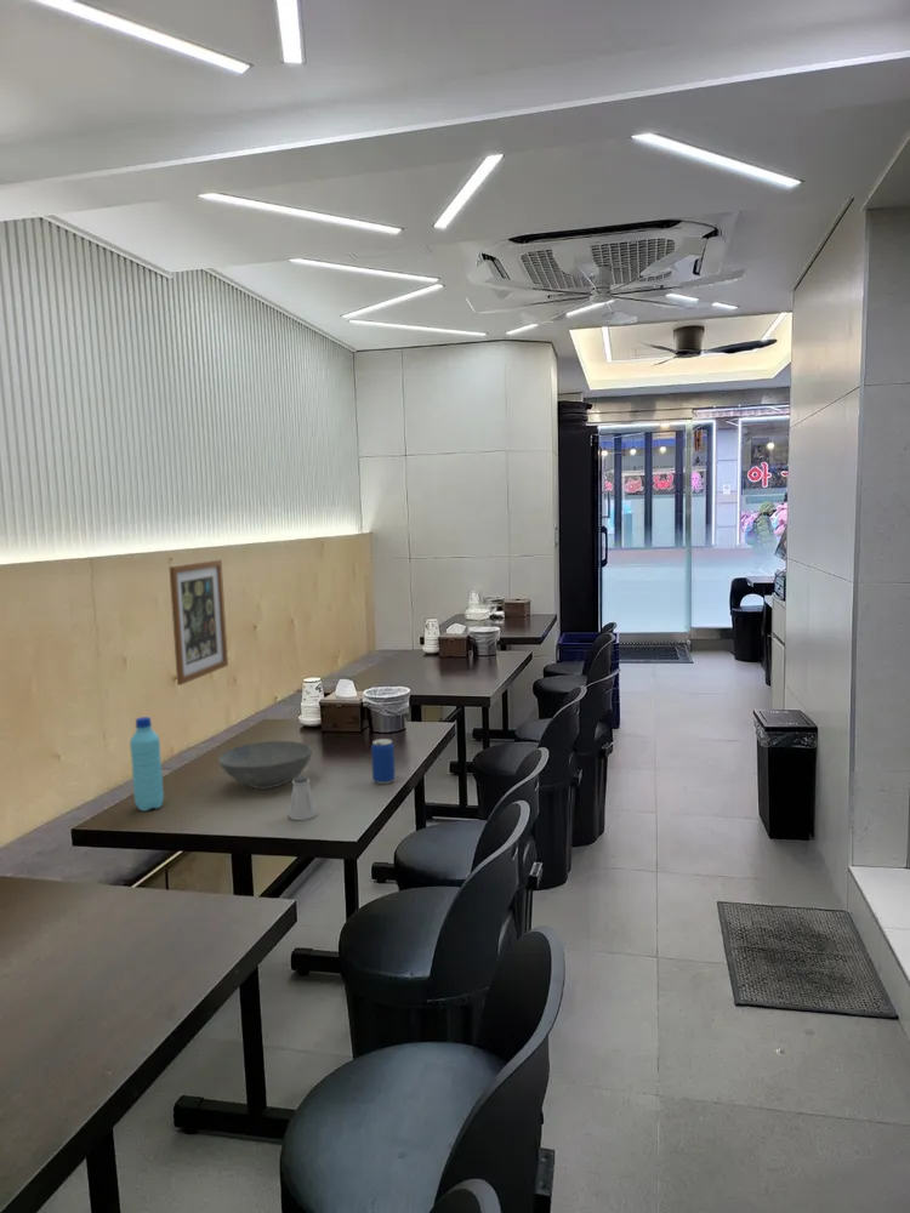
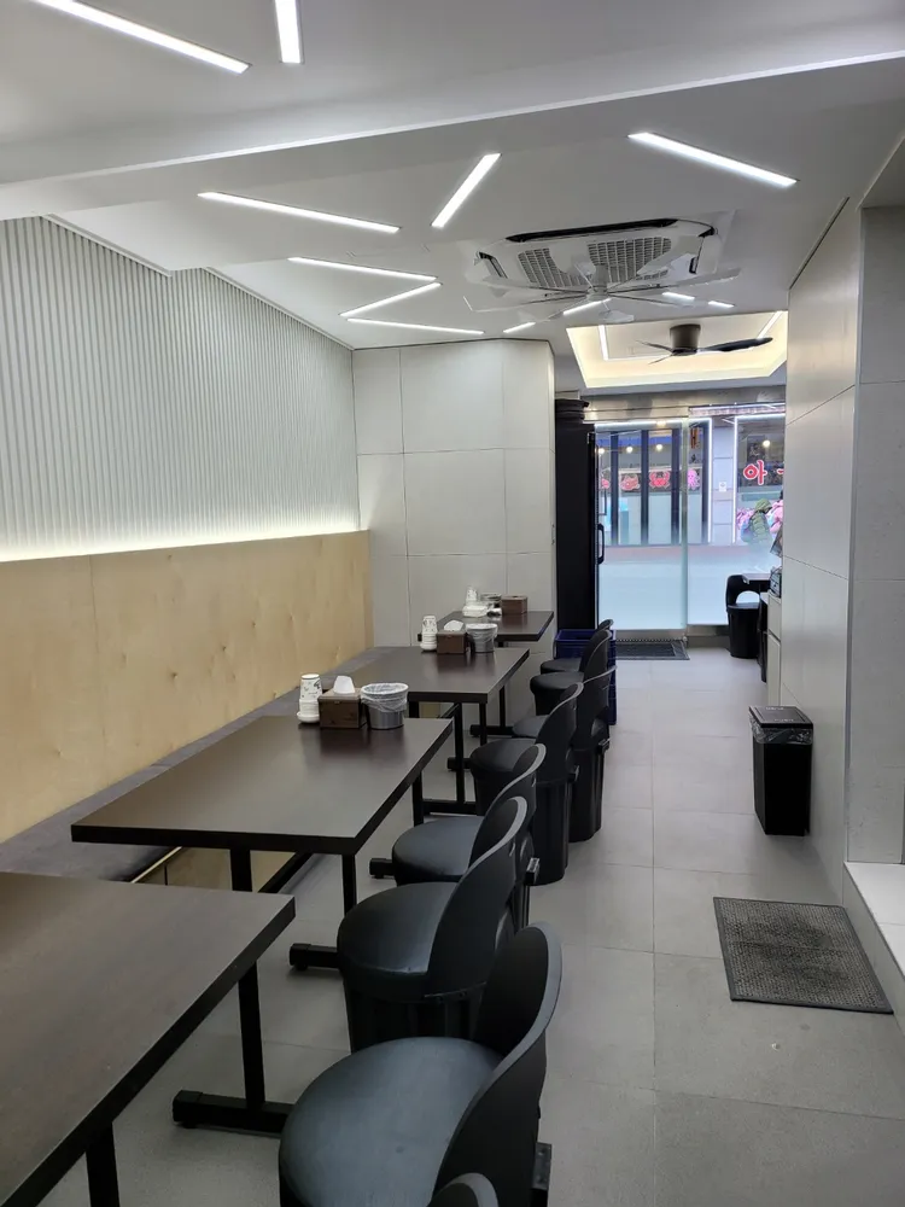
- water bottle (146, 763)
- saltshaker (301, 796)
- bowl (266, 767)
- beverage can (382, 761)
- wall art (200, 619)
